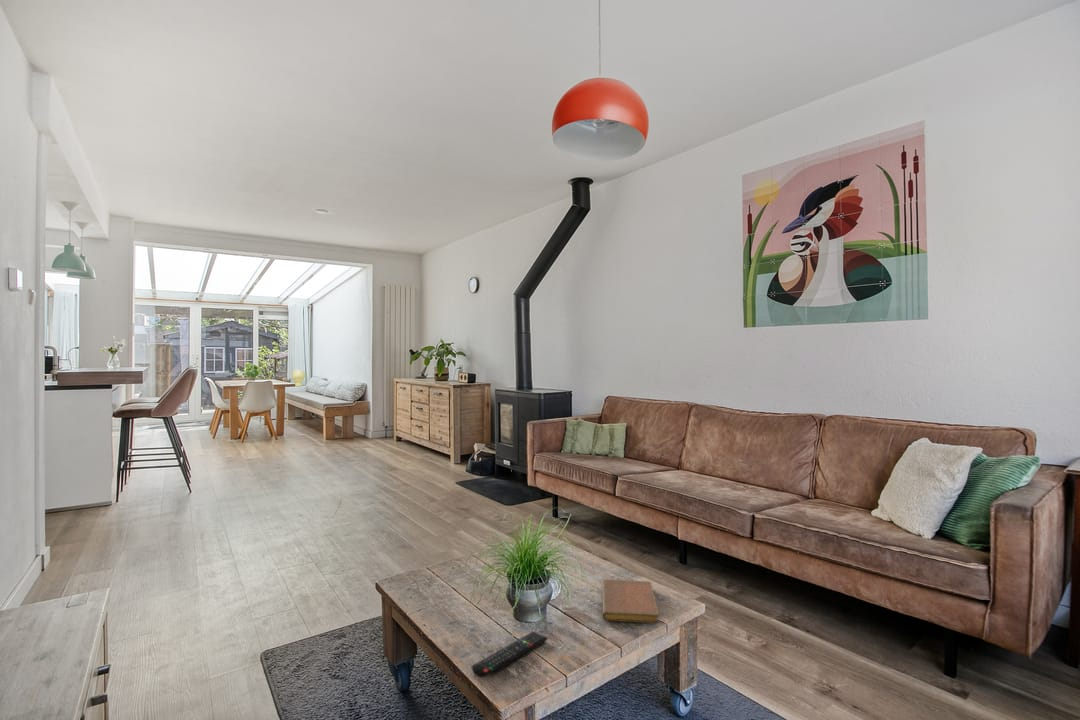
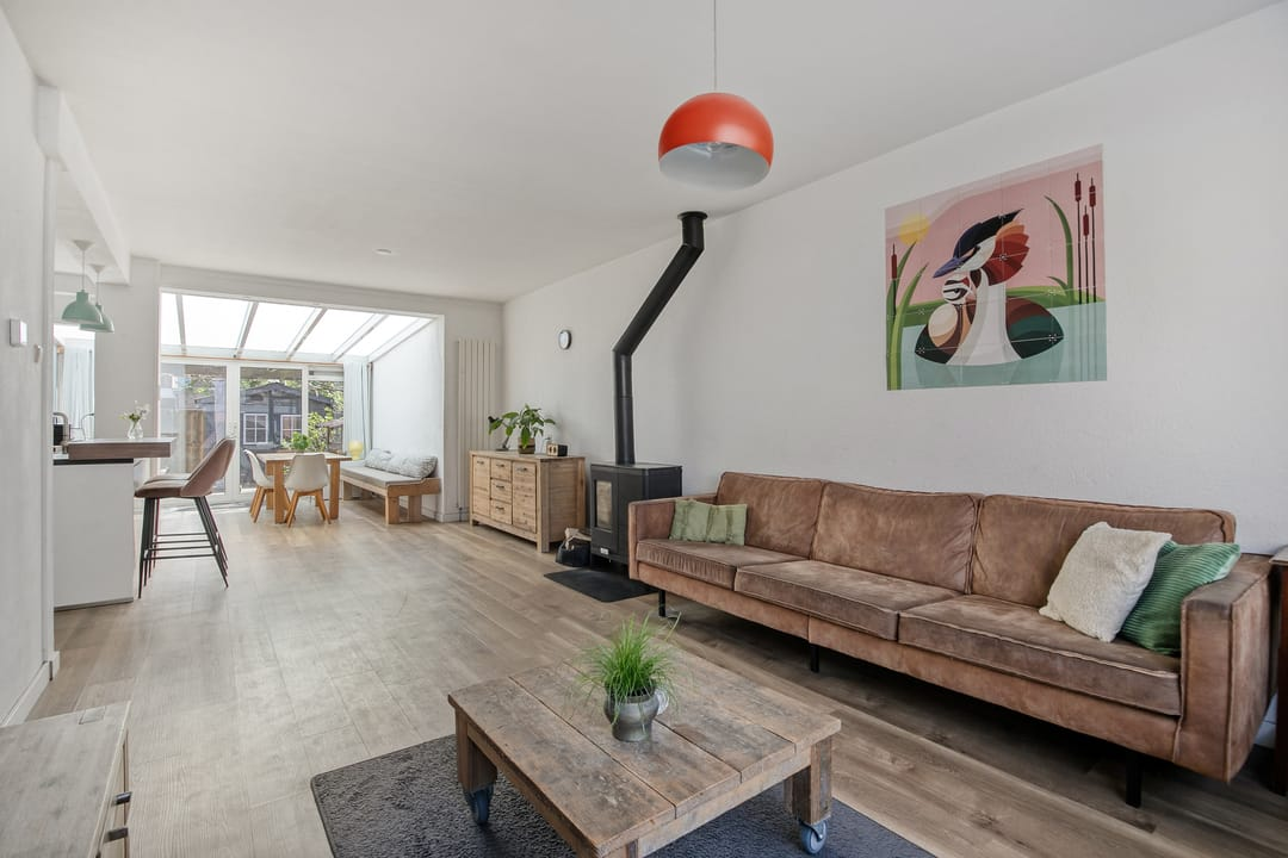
- notebook (628, 599)
- remote control (510, 653)
